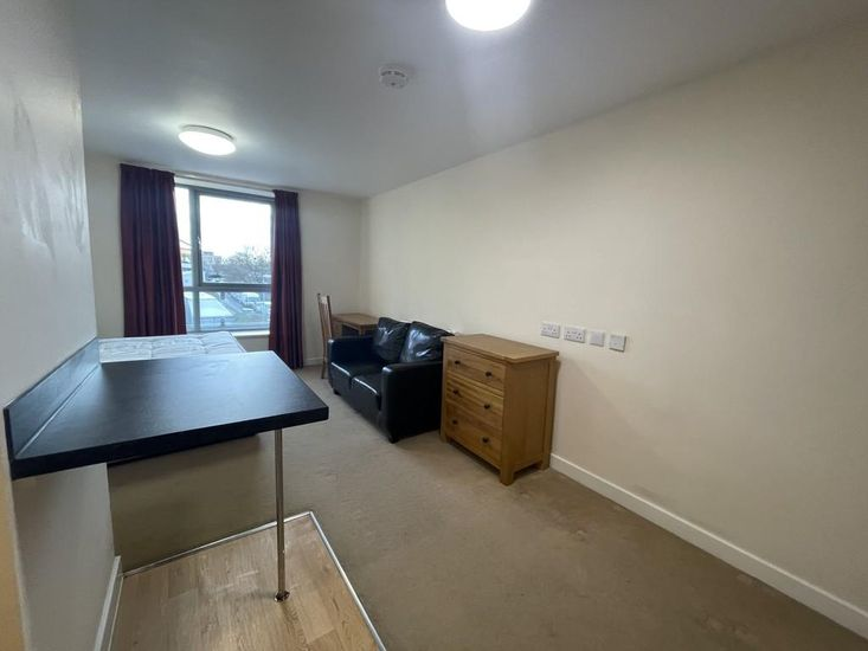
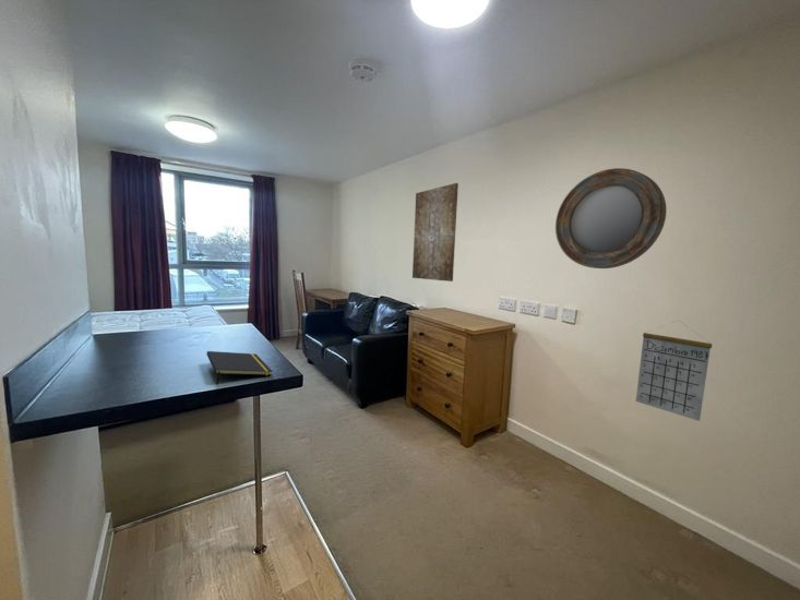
+ wall art (433, 235)
+ calendar (671, 365)
+ notepad (238, 362)
+ home mirror (604, 219)
